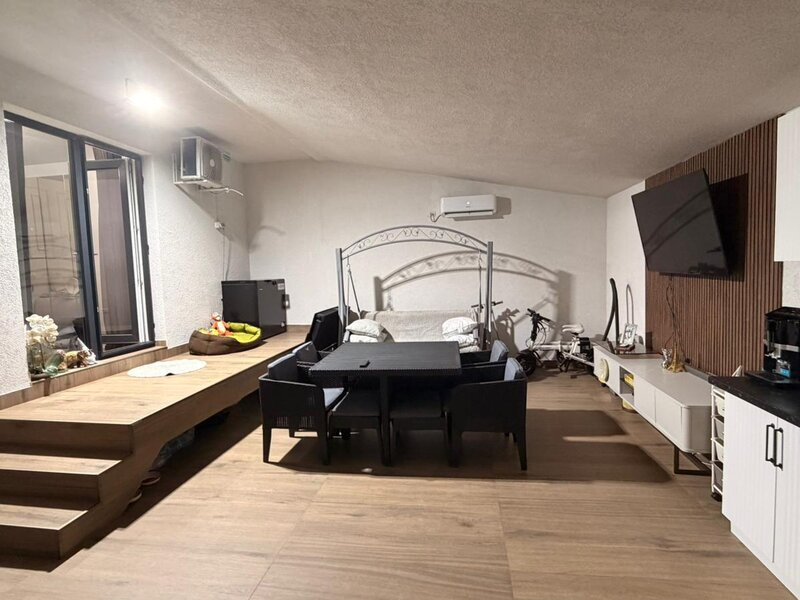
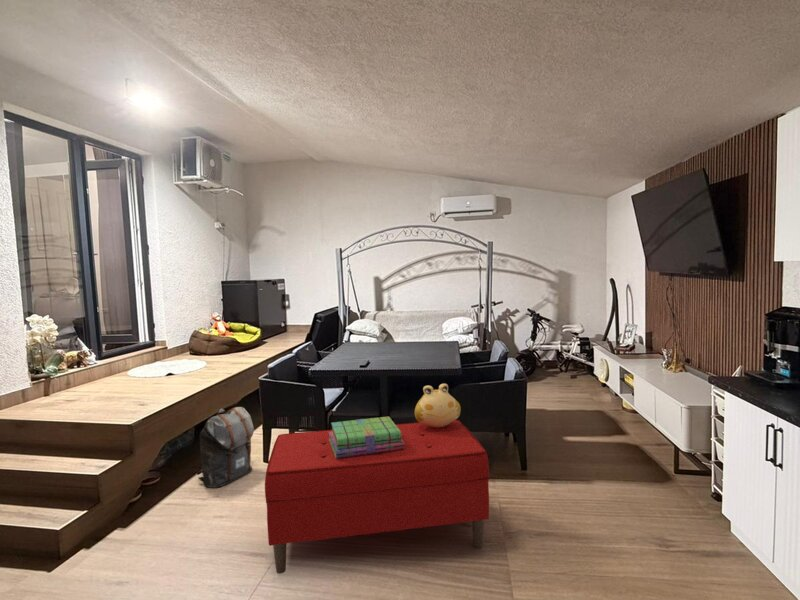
+ stack of books (365, 435)
+ plush toy (438, 405)
+ backpack (225, 442)
+ bench (376, 488)
